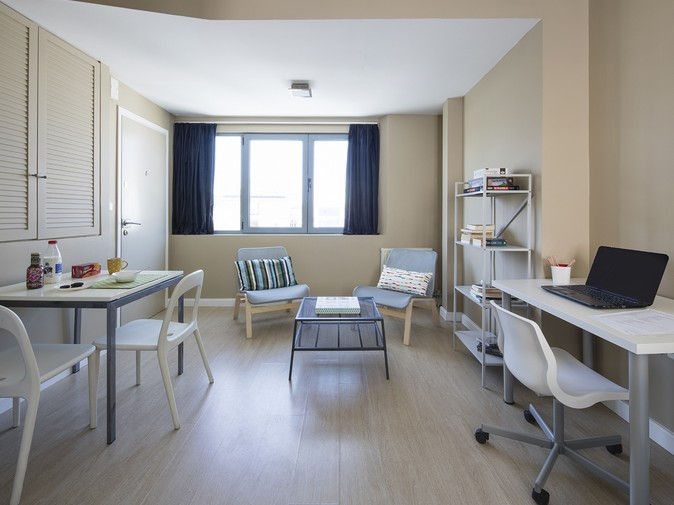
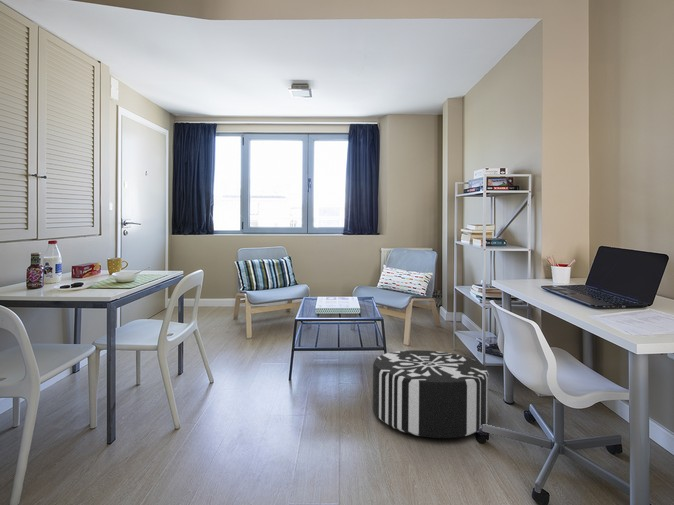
+ pouf (428, 388)
